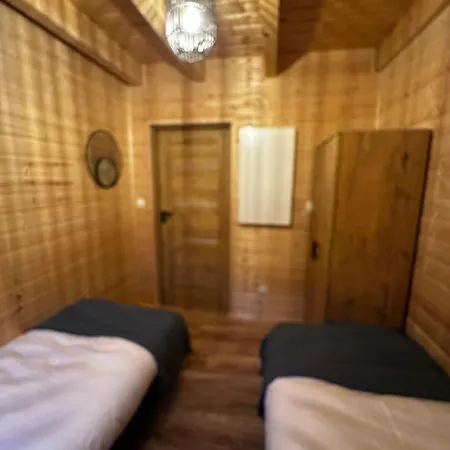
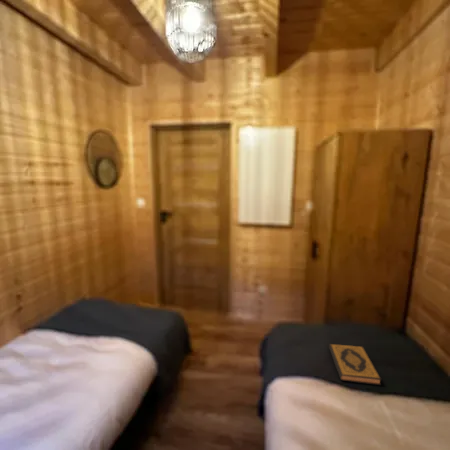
+ hardback book (352, 362)
